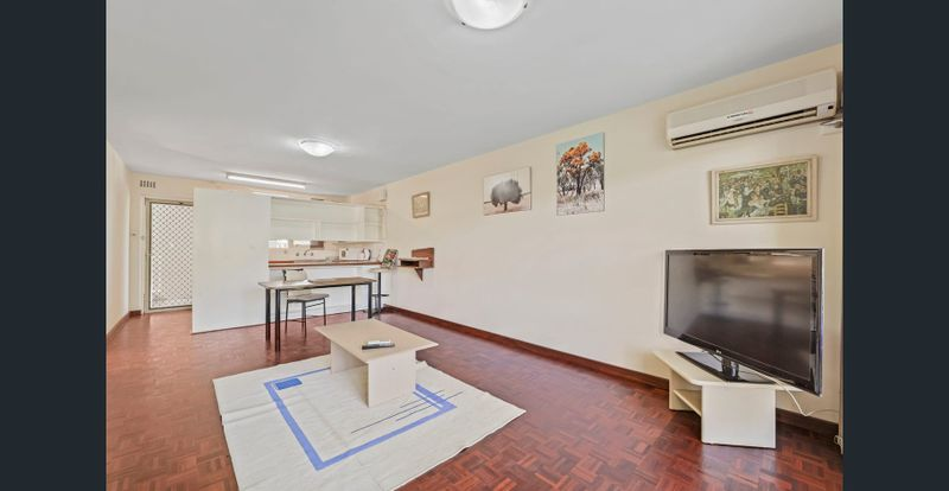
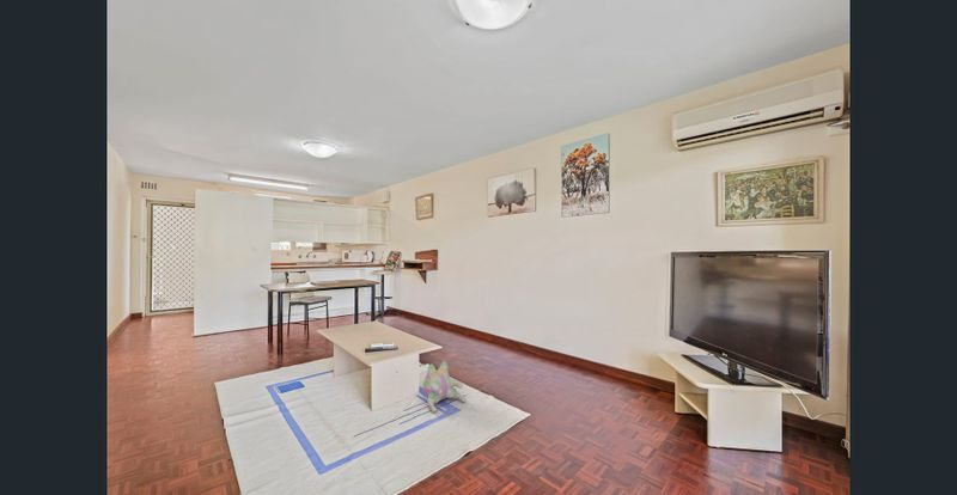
+ plush toy (440, 381)
